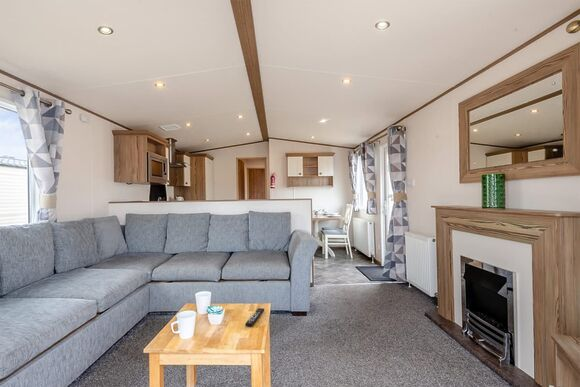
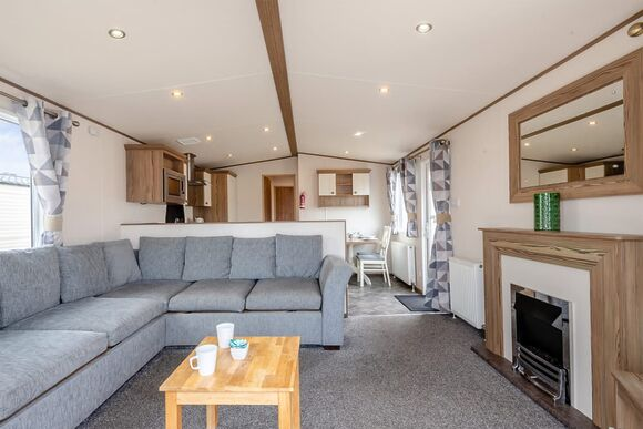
- remote control (255, 316)
